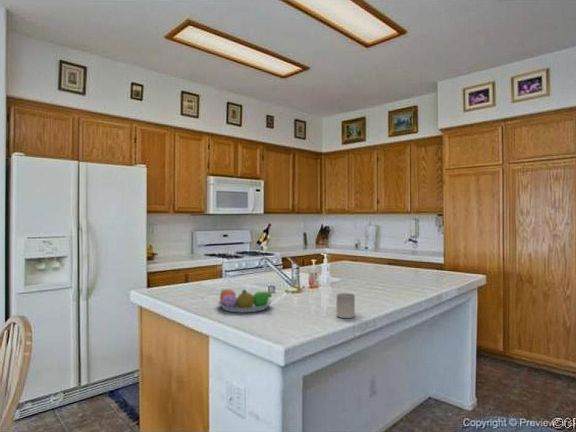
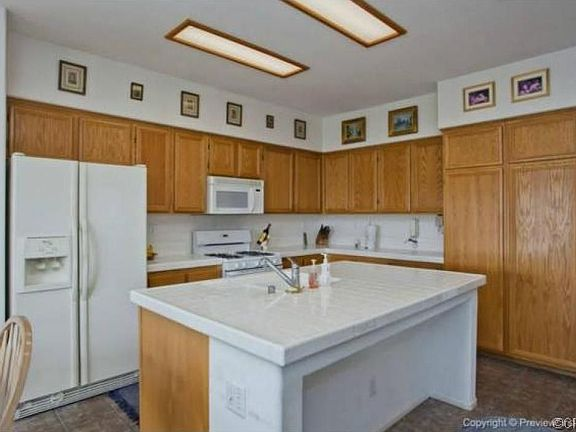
- fruit bowl (246, 296)
- cup (347, 304)
